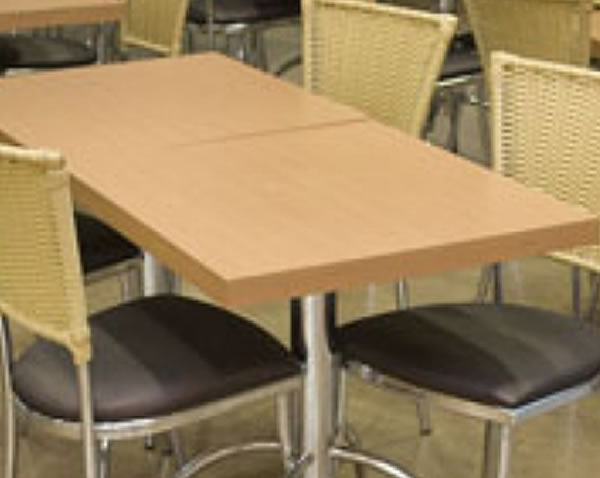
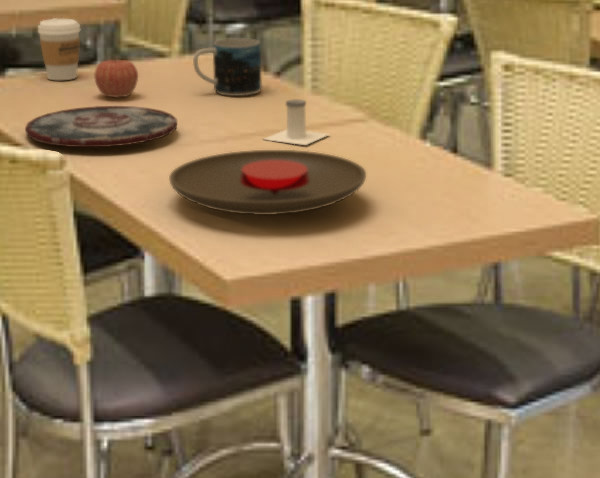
+ coffee cup (60, 49)
+ mug (226, 67)
+ apple (116, 76)
+ salt shaker (296, 119)
+ plate (268, 185)
+ plate (101, 126)
